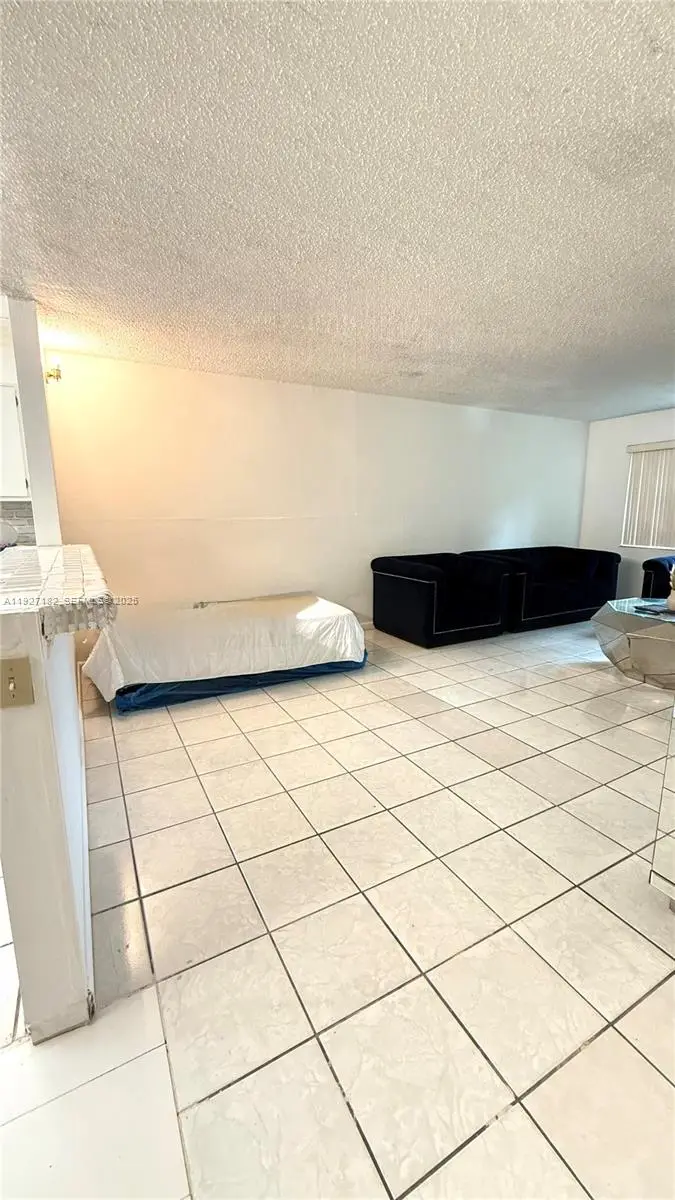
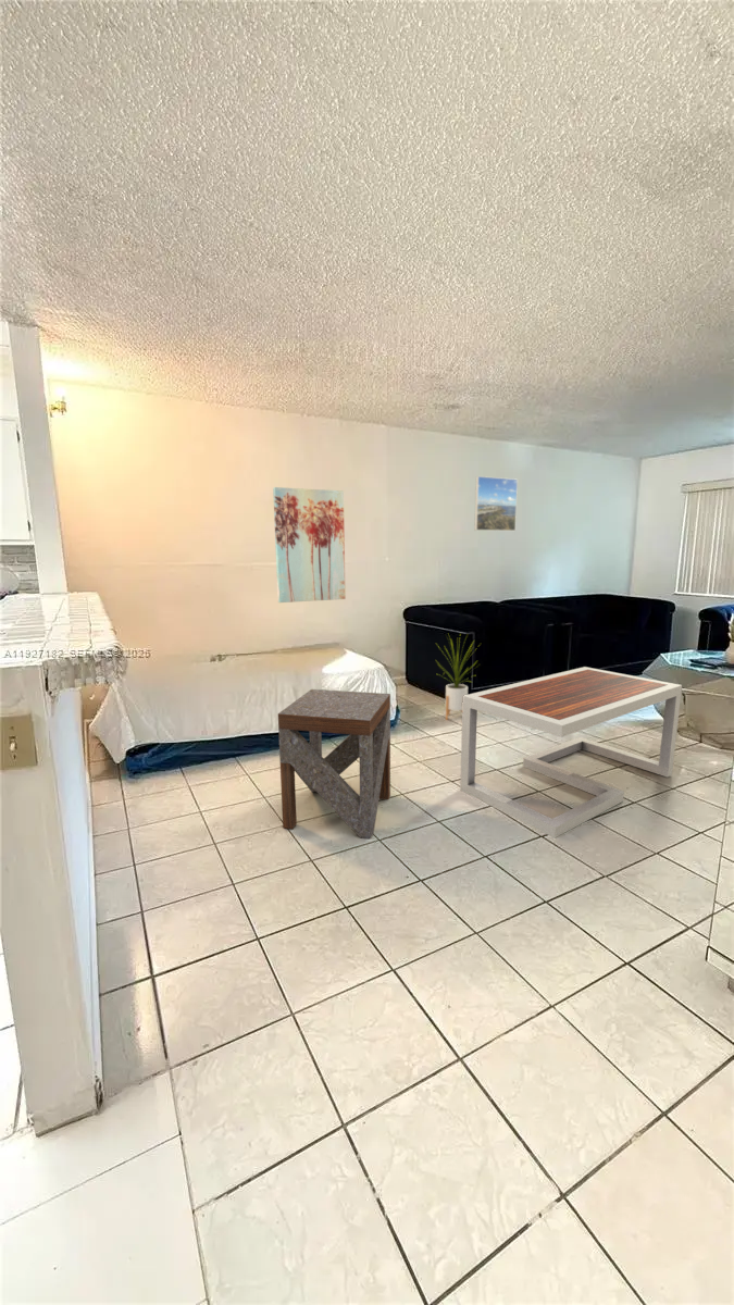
+ coffee table (572, 739)
+ house plant (457, 676)
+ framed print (496, 504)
+ side table (338, 758)
+ wall art (311, 546)
